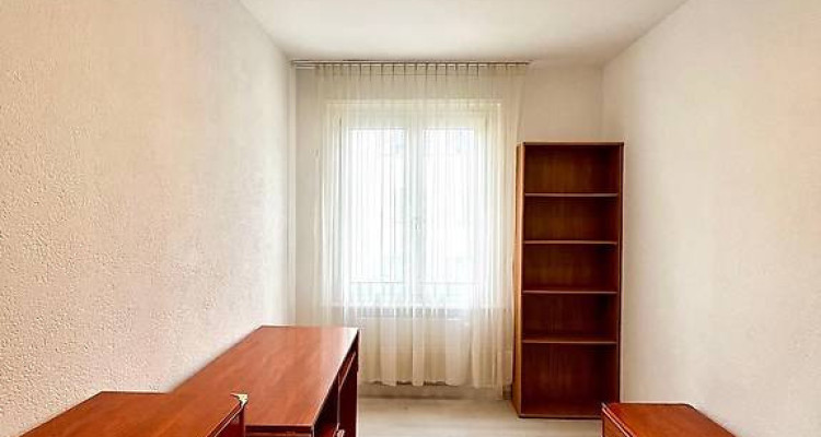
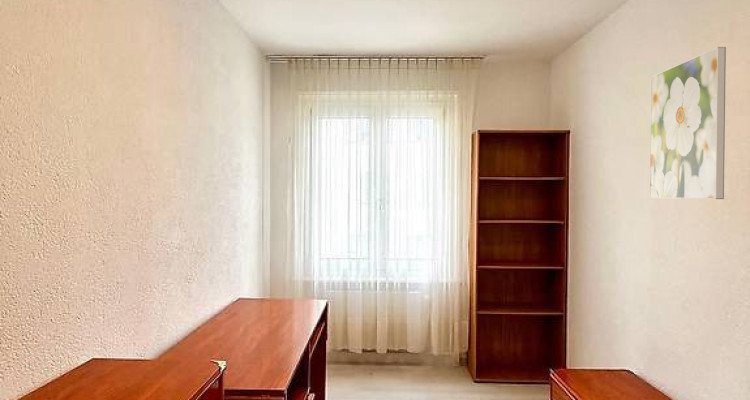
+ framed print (683, 131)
